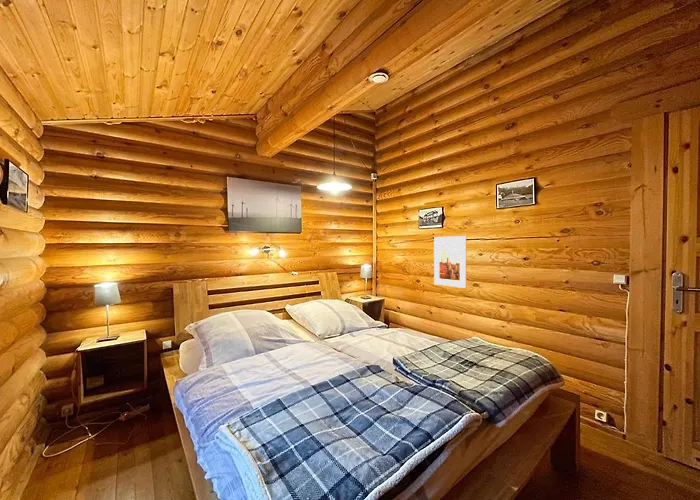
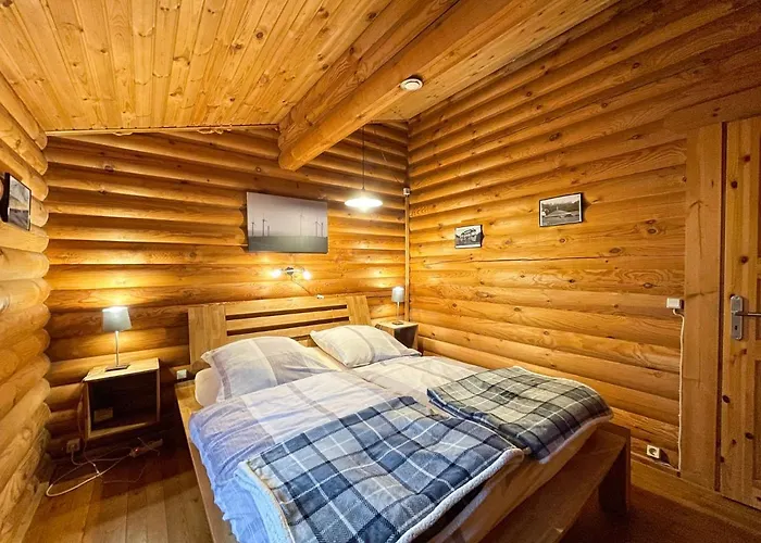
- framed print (449, 261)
